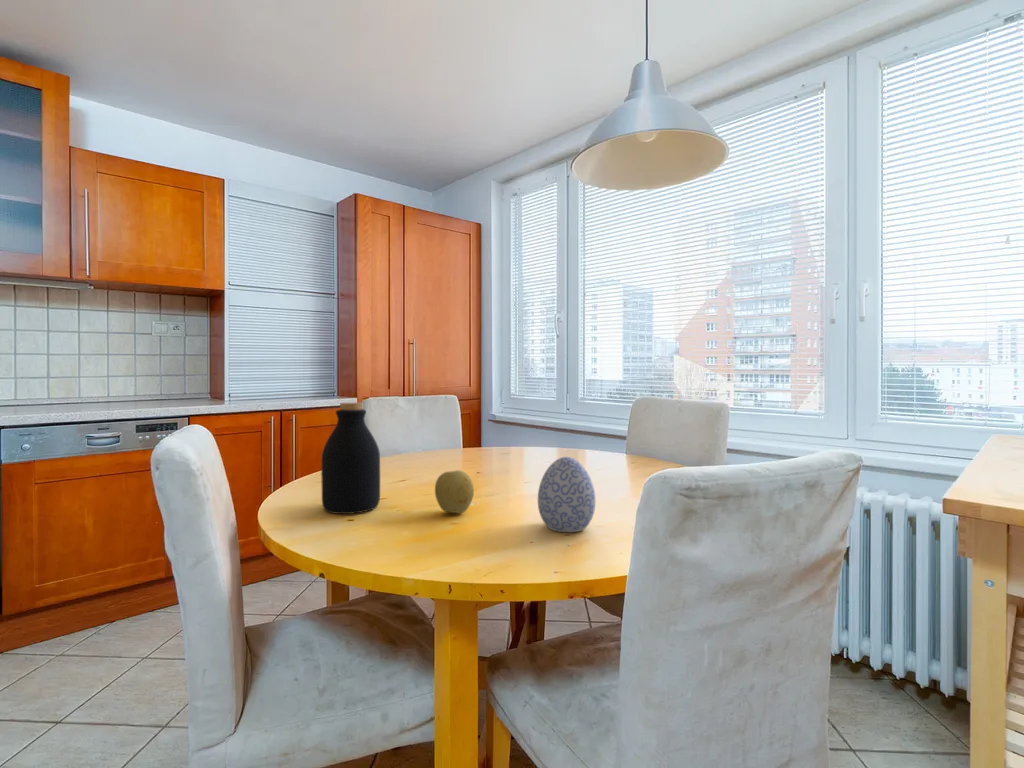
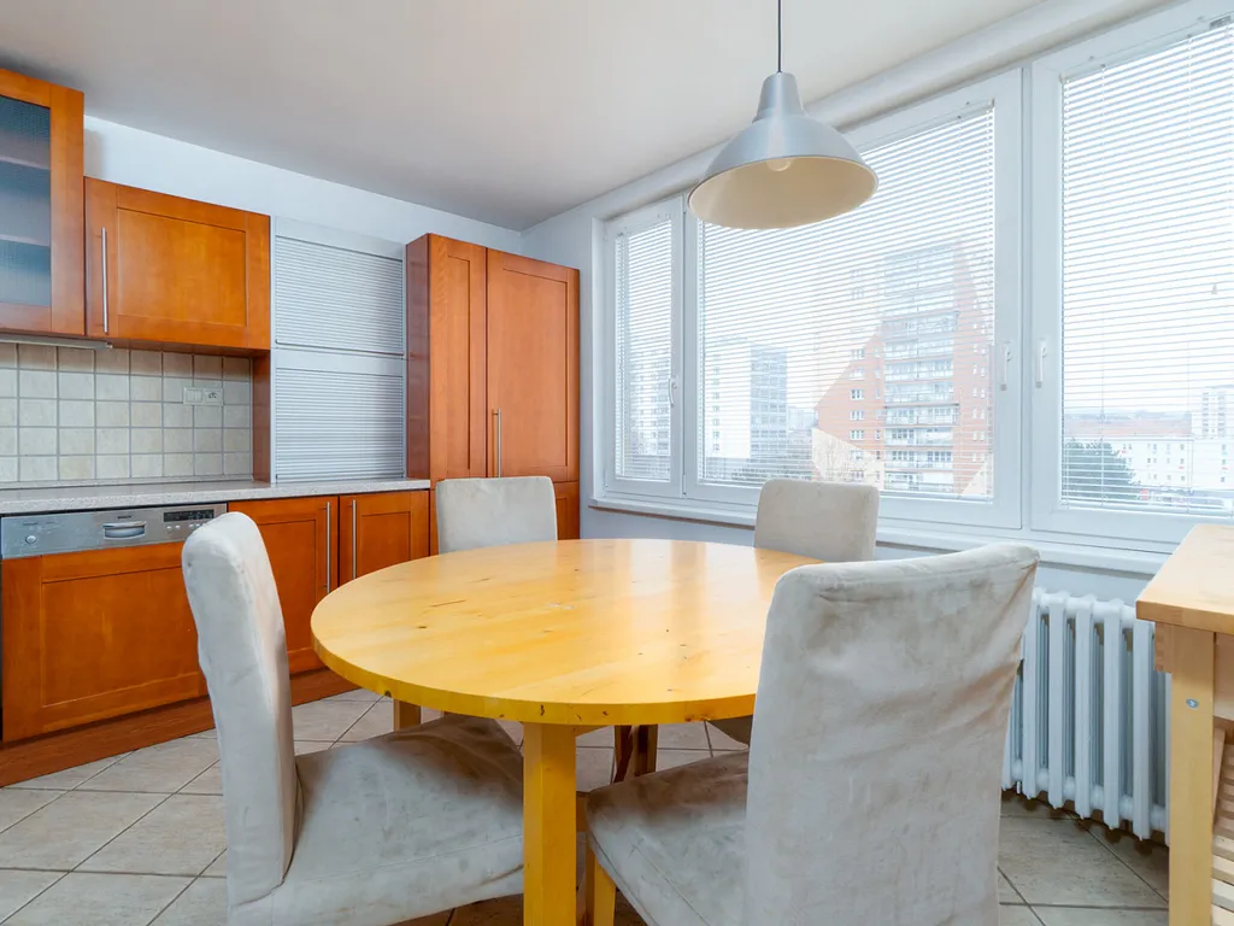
- bottle (351, 455)
- fruit (454, 491)
- decorative egg (566, 492)
